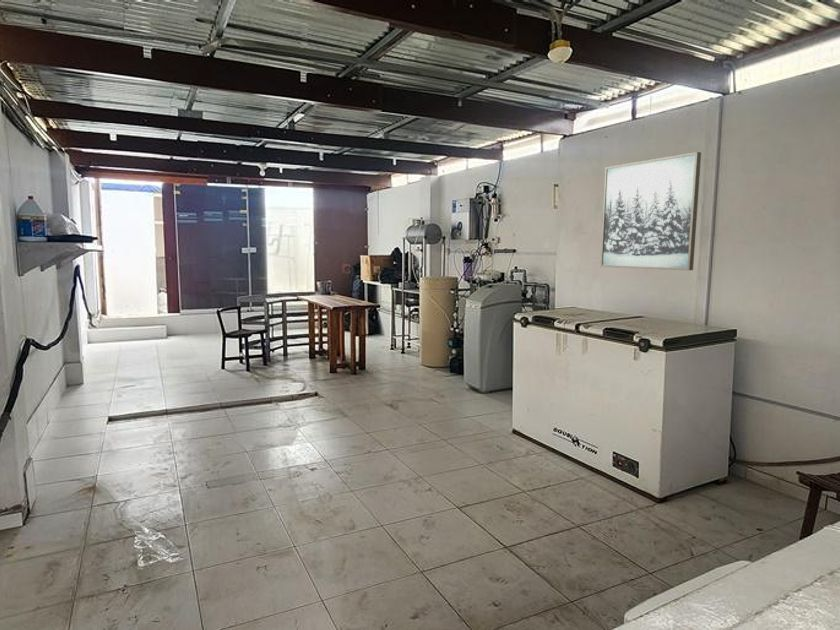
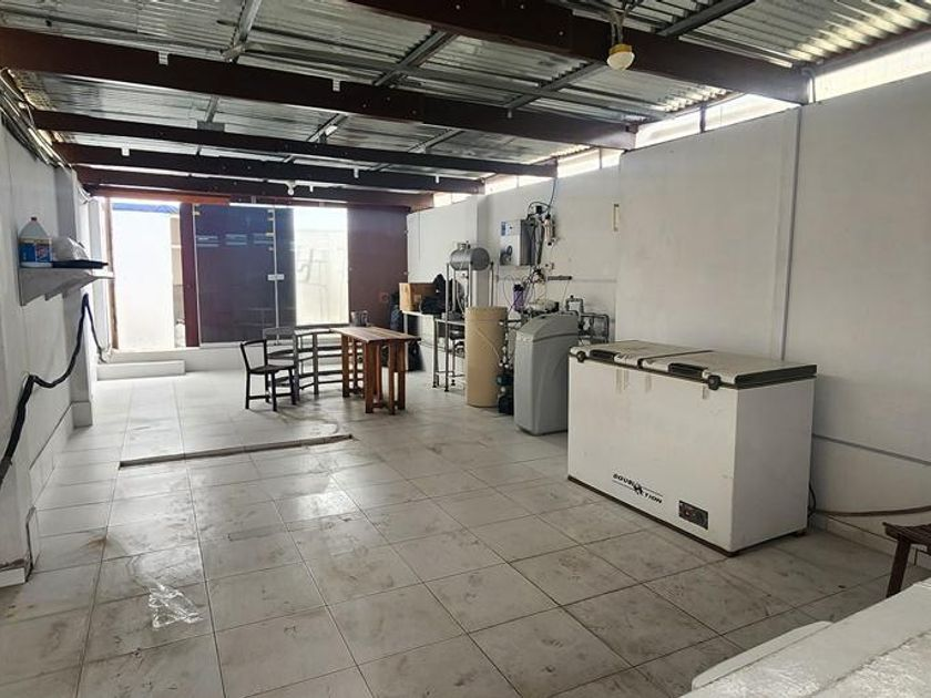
- wall art (645, 215)
